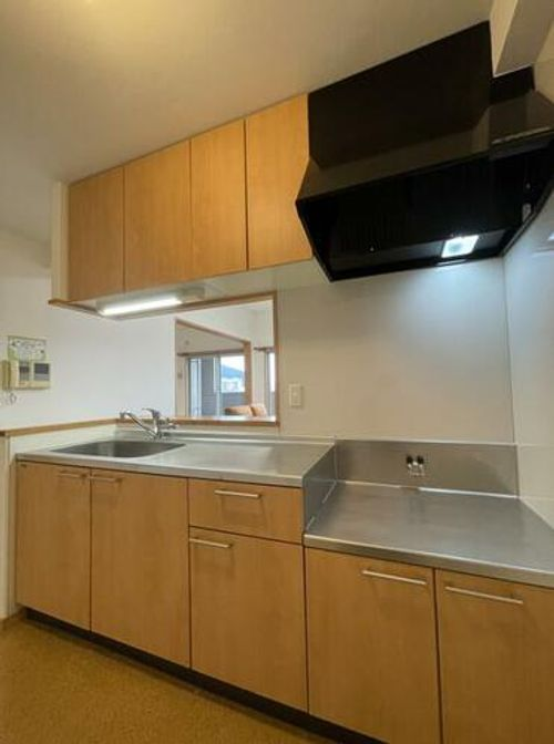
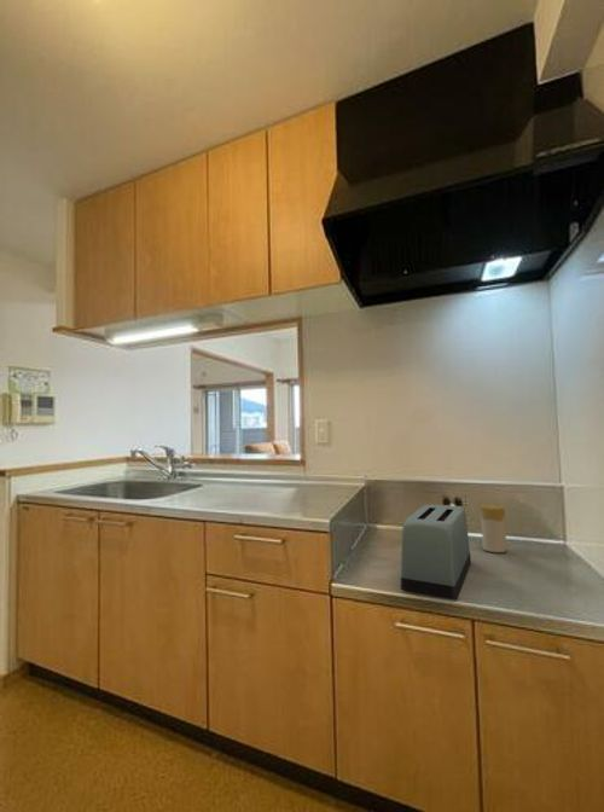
+ toaster (437, 544)
+ candle (493, 527)
